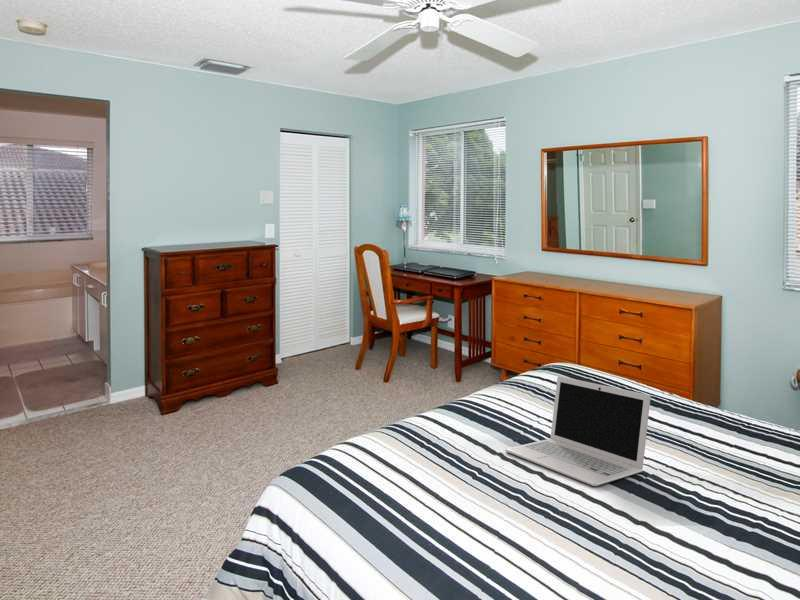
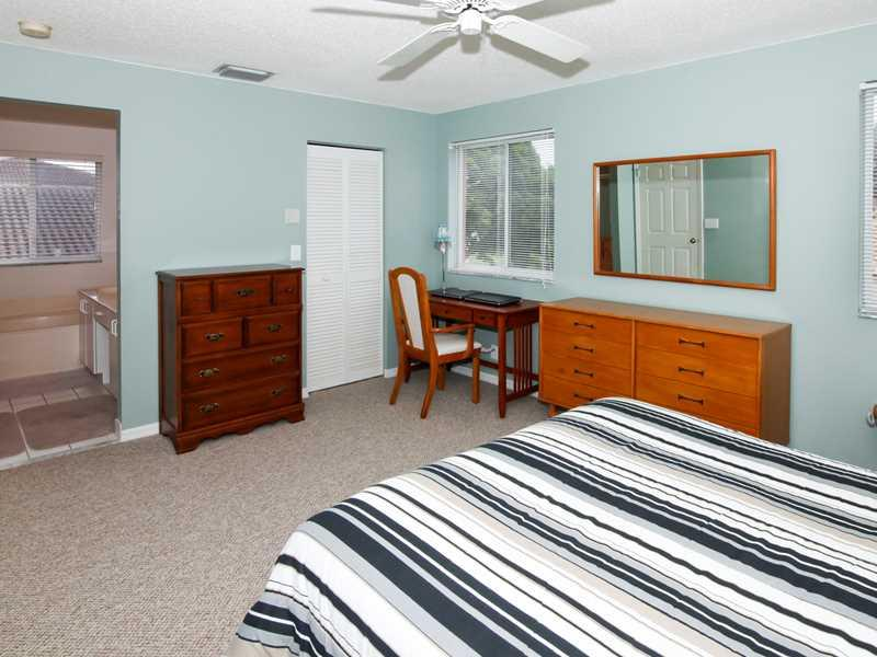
- laptop (574, 424)
